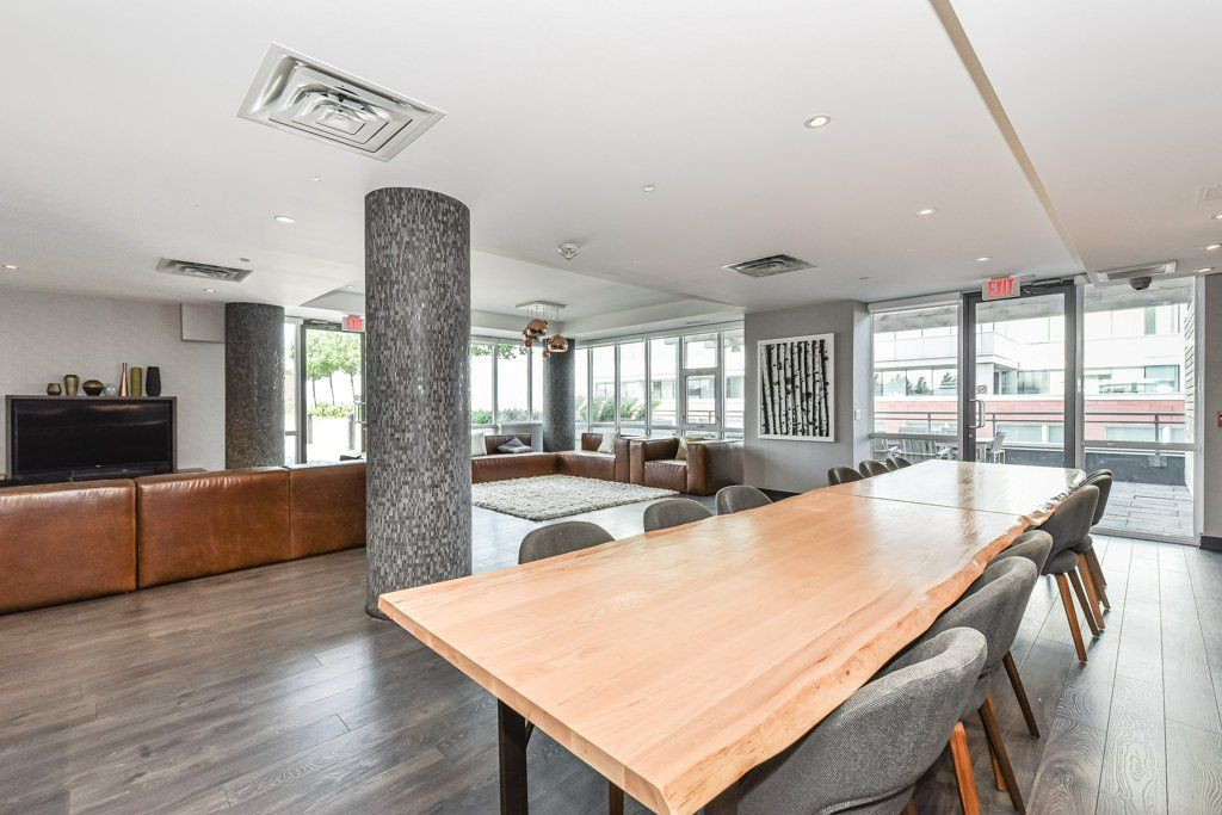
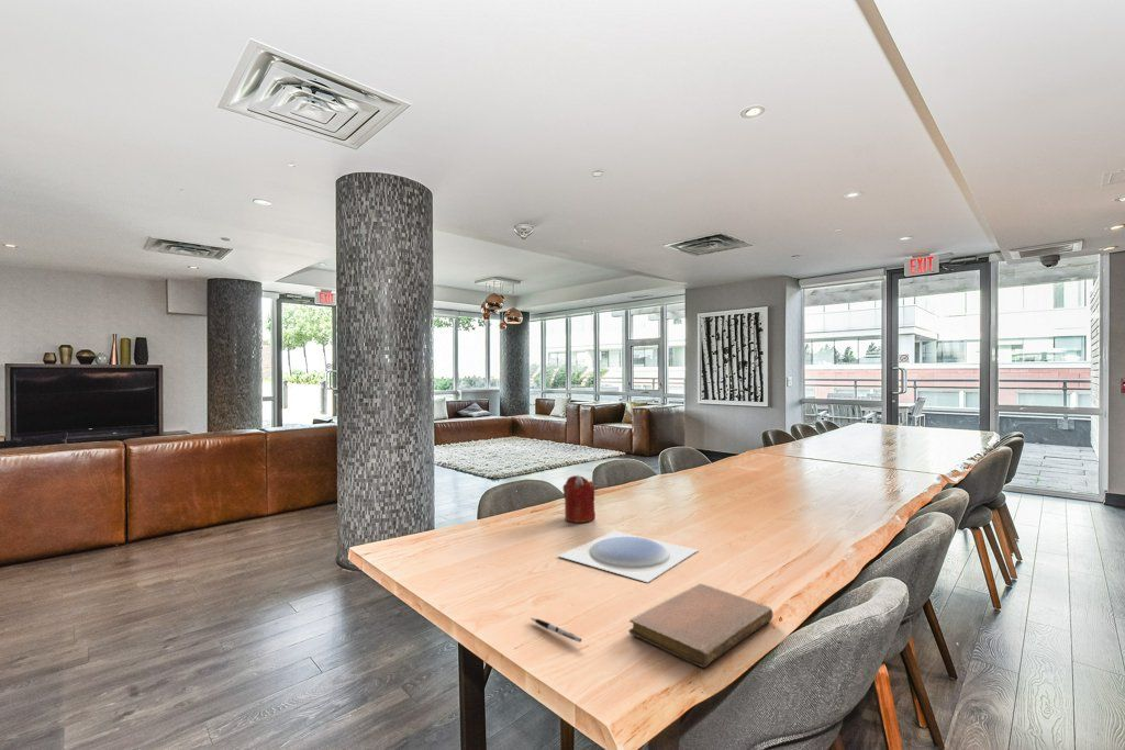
+ bowl (628, 548)
+ notebook (702, 619)
+ candle (579, 496)
+ pen (554, 628)
